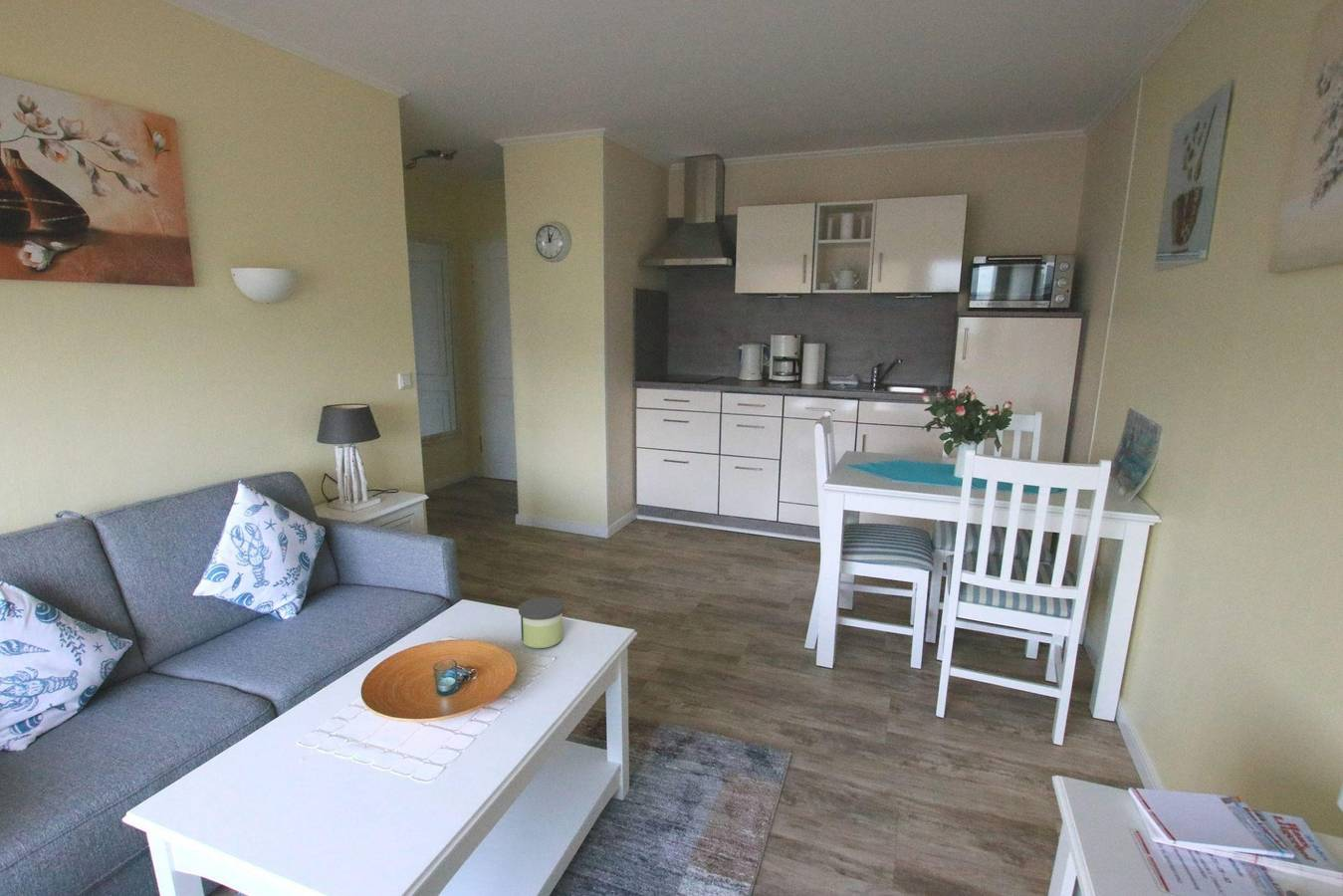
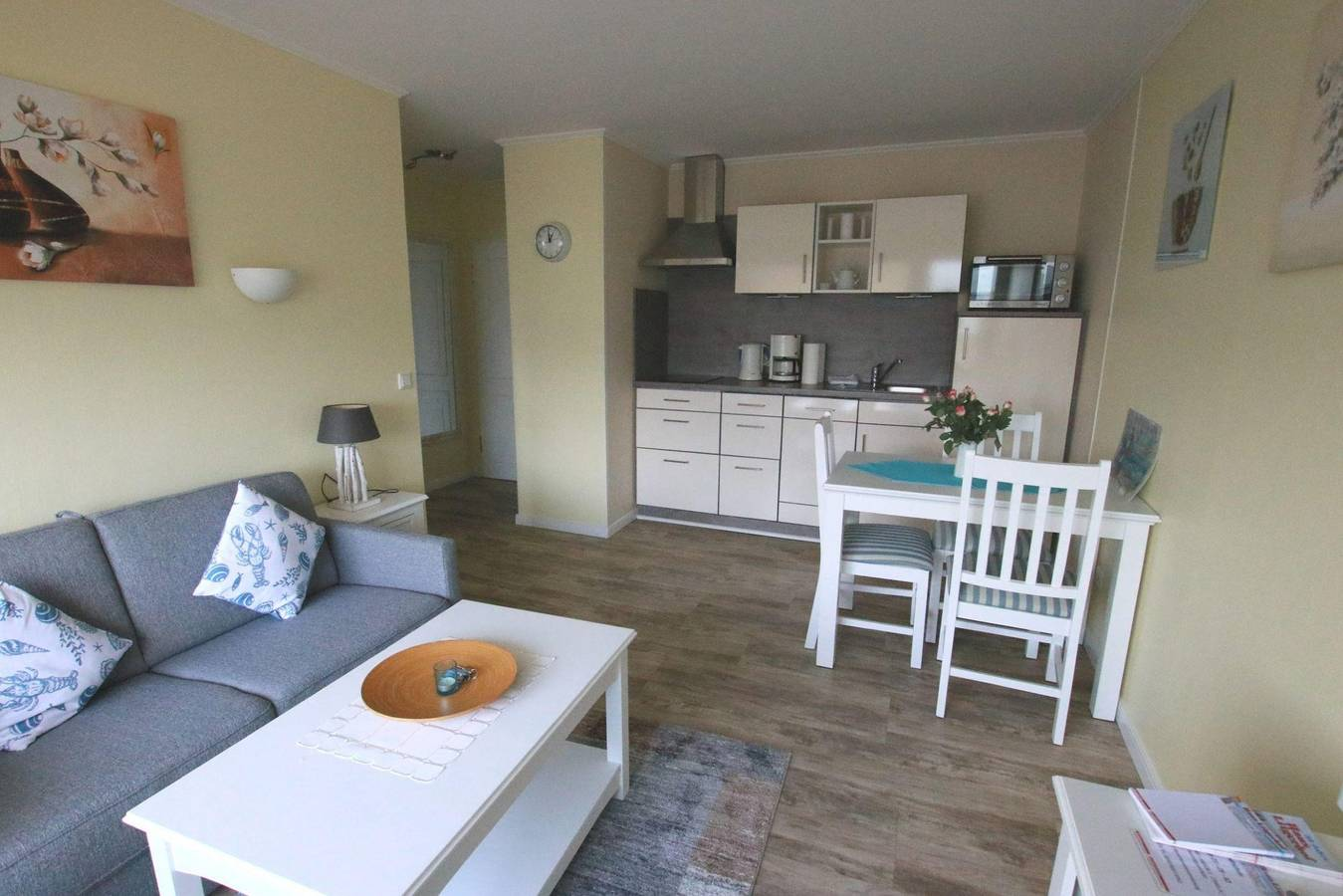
- candle (542, 623)
